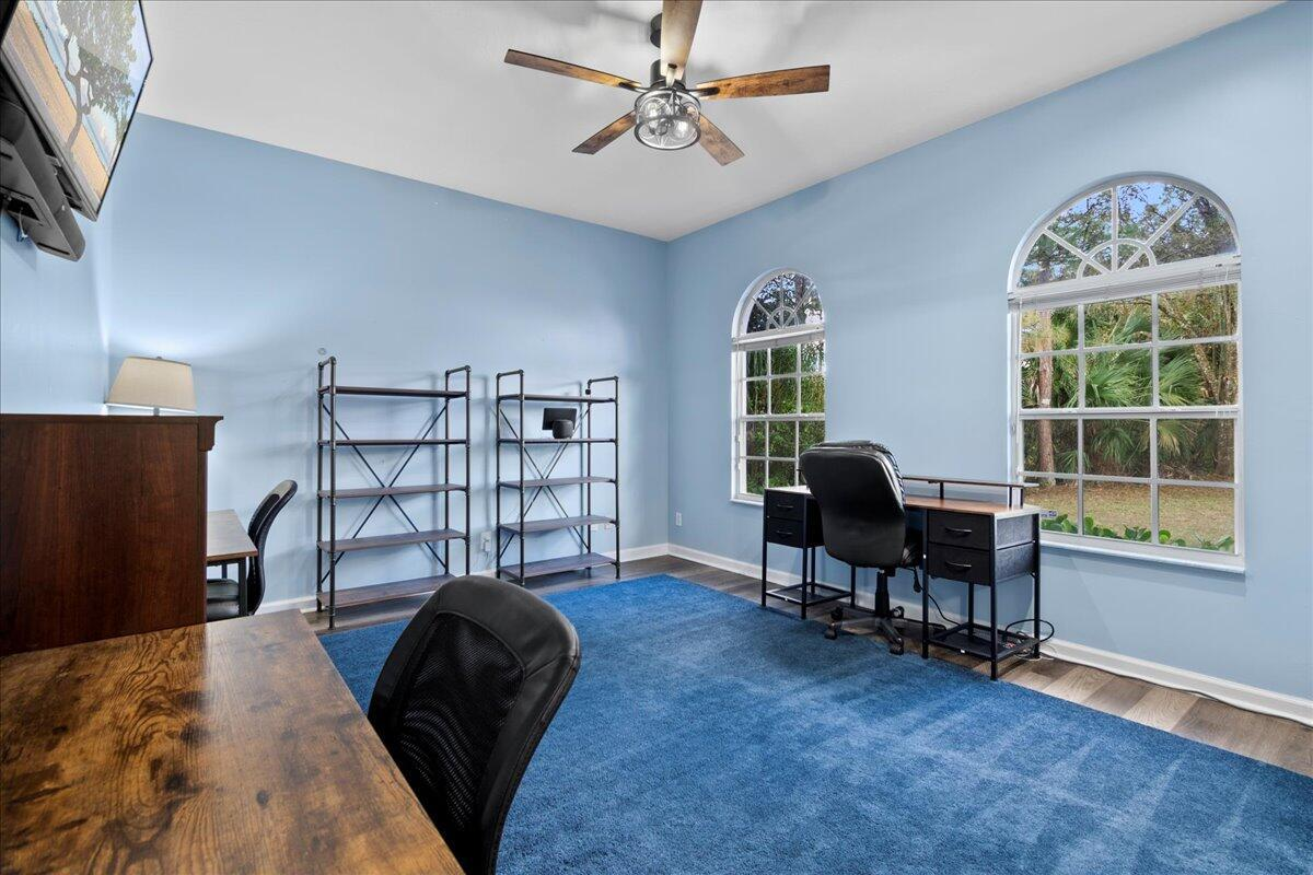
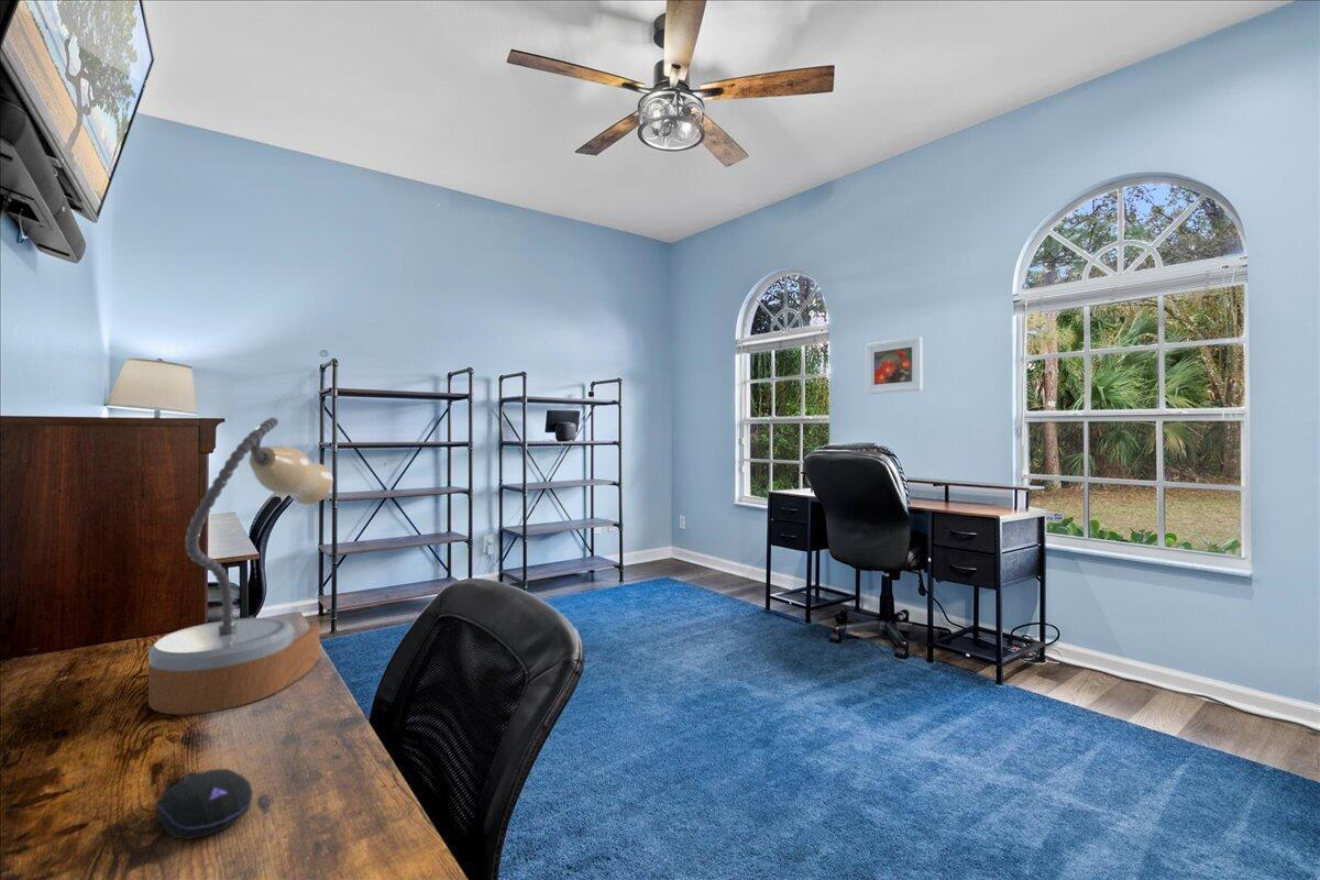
+ computer mouse (204, 795)
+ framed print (892, 366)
+ table lamp (224, 570)
